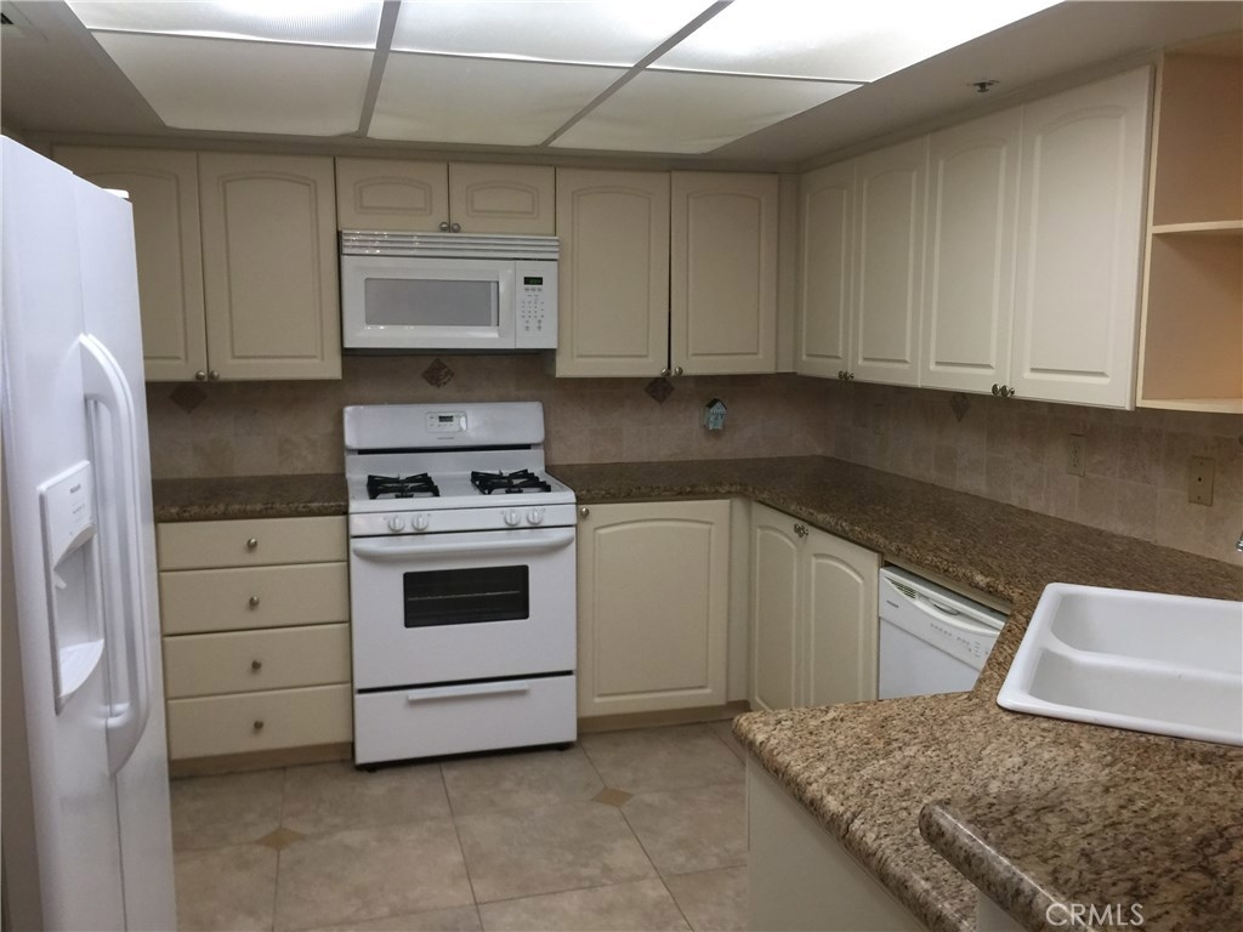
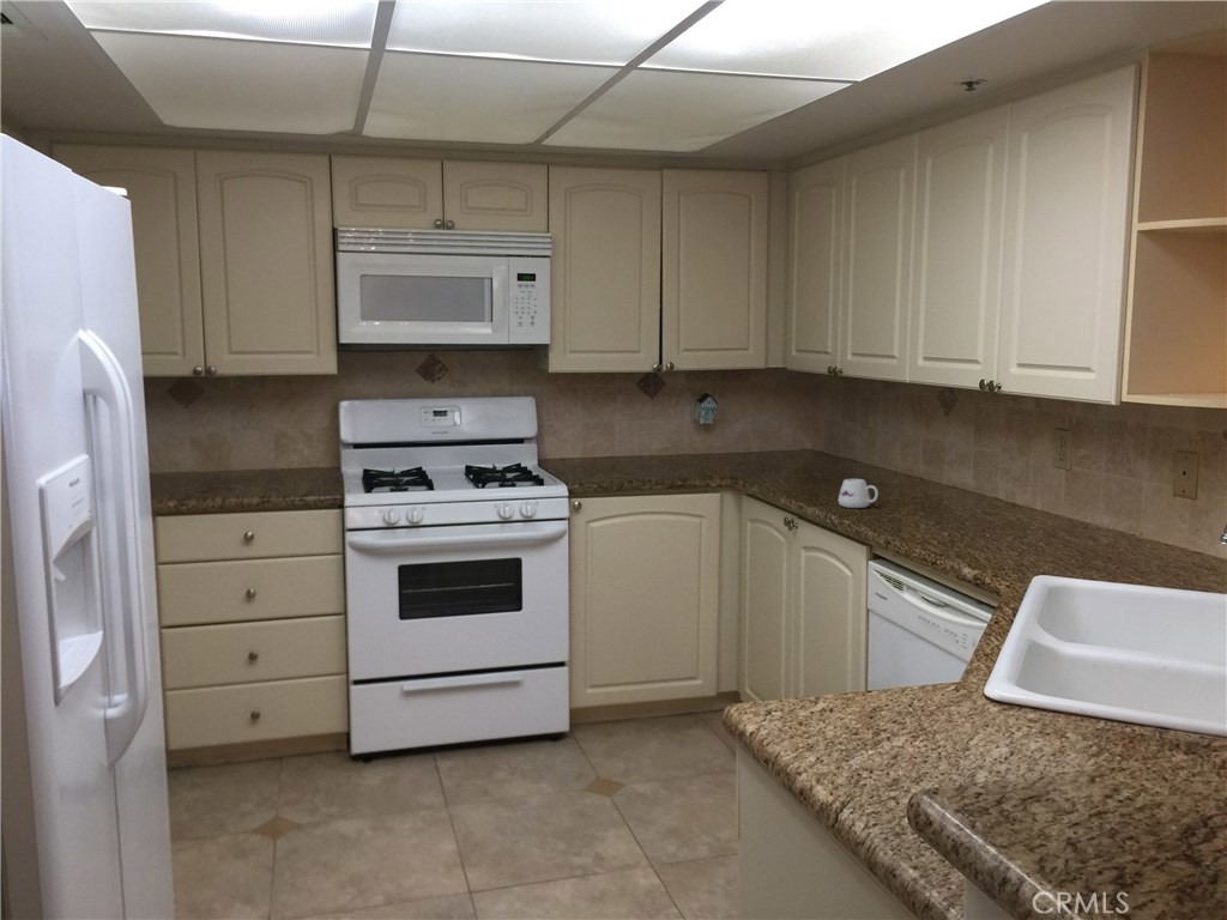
+ mug (858, 494)
